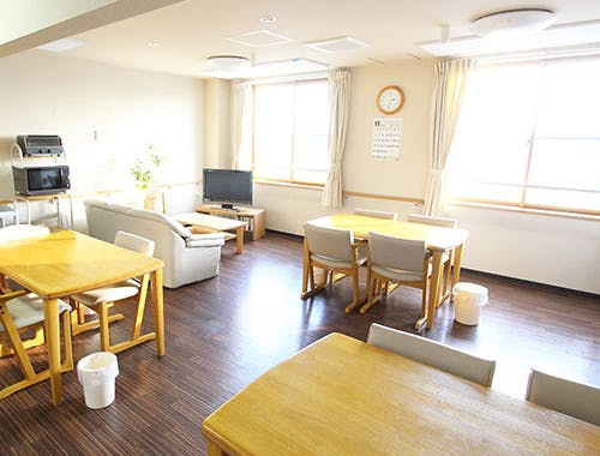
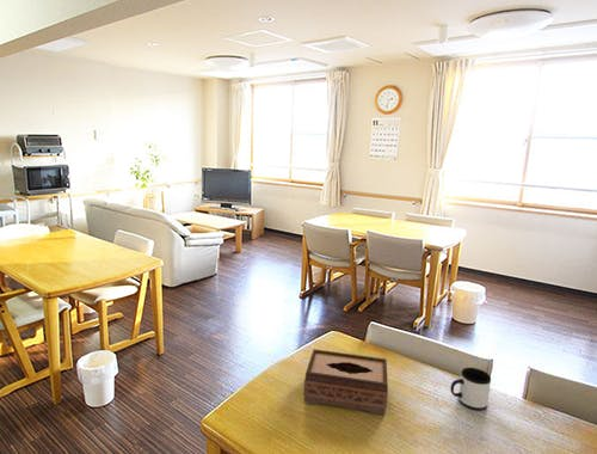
+ tissue box (346, 379)
+ mug (469, 387)
